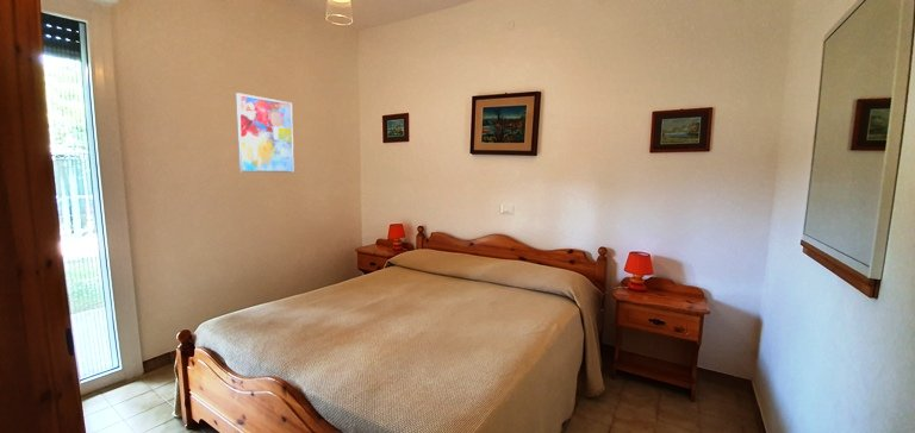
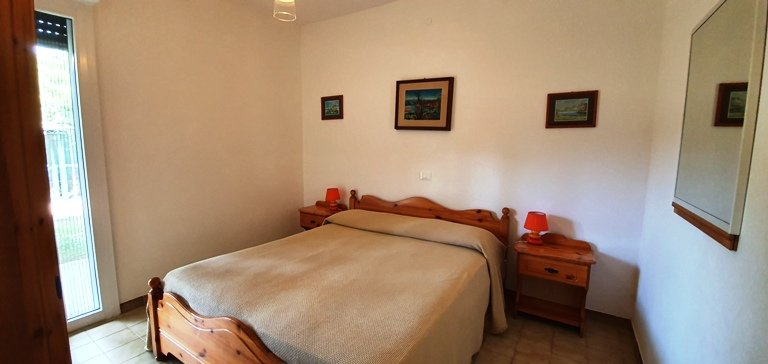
- wall art (267, 136)
